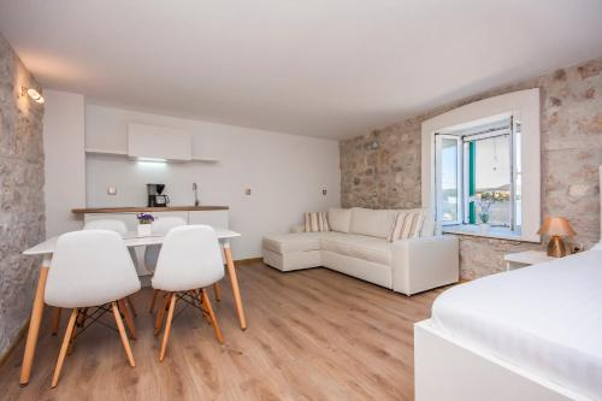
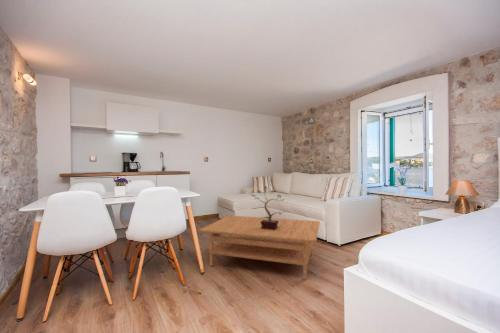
+ potted plant (265, 206)
+ coffee table (263, 242)
